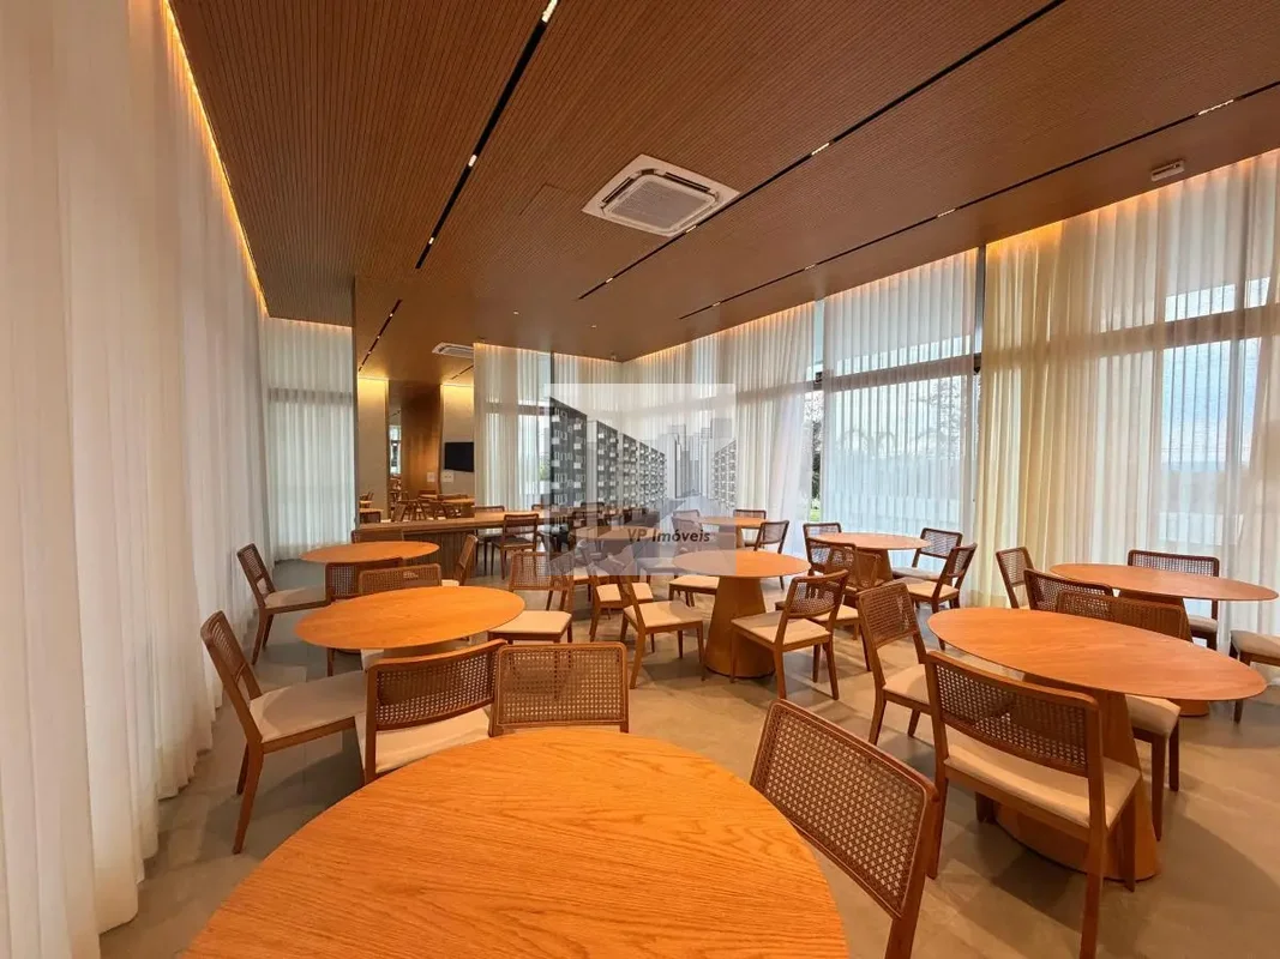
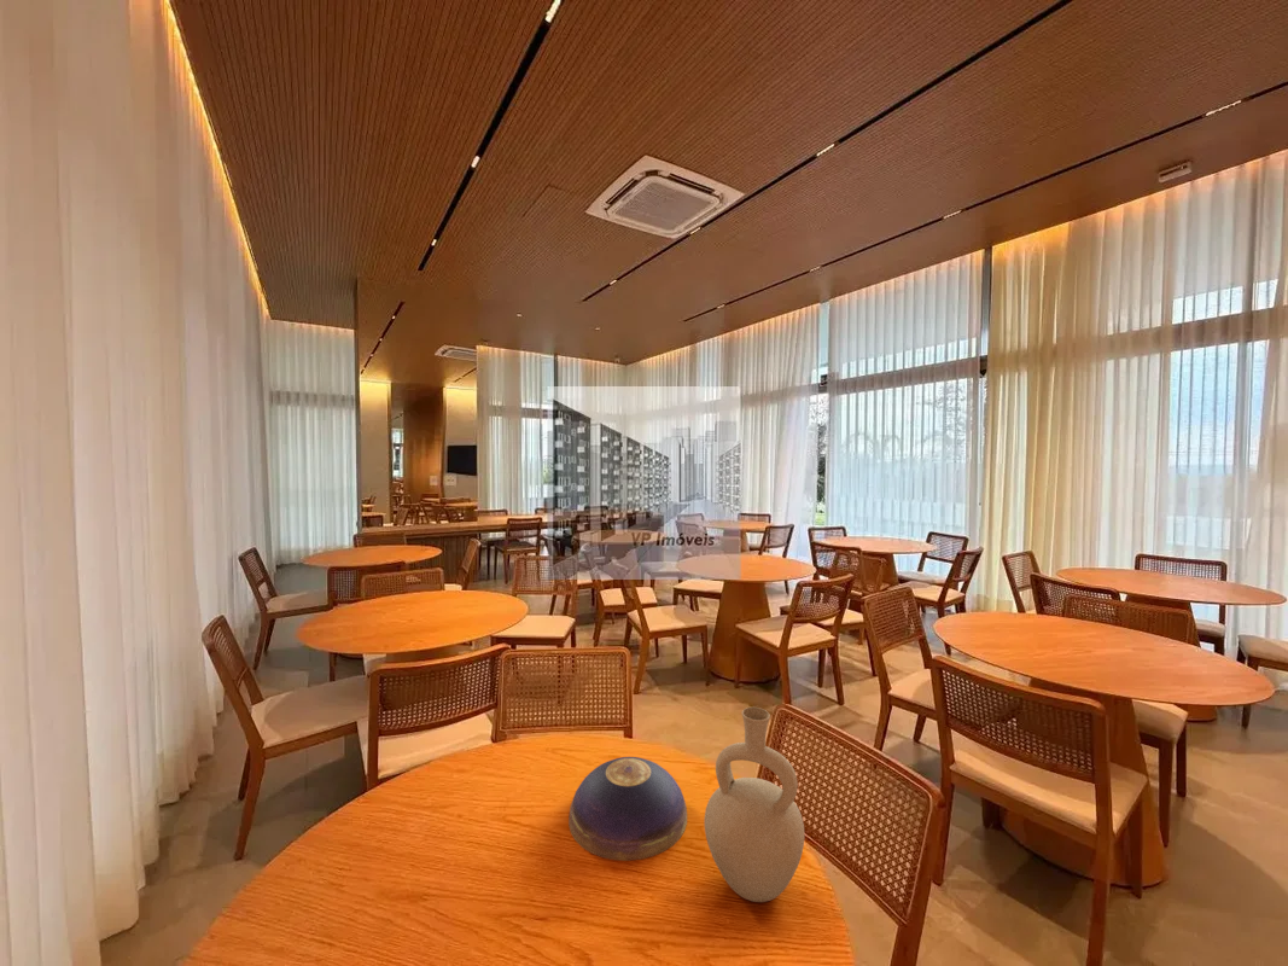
+ decorative bowl (628, 791)
+ vase (753, 799)
